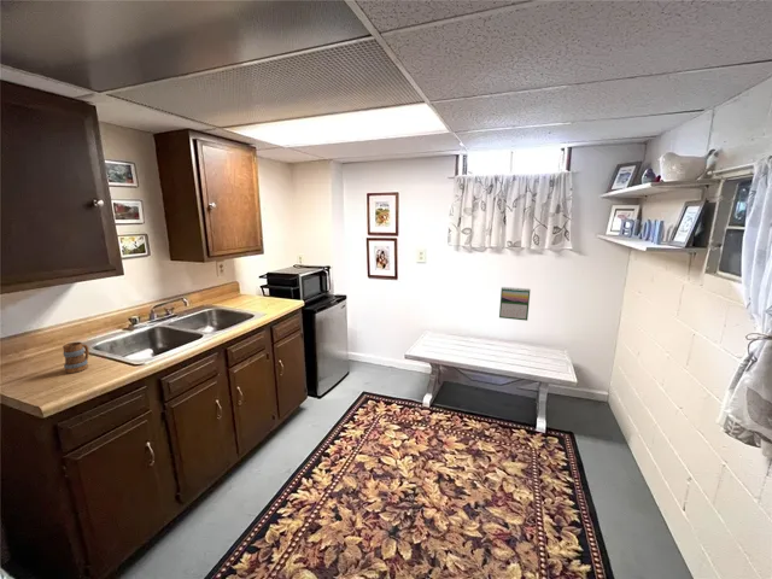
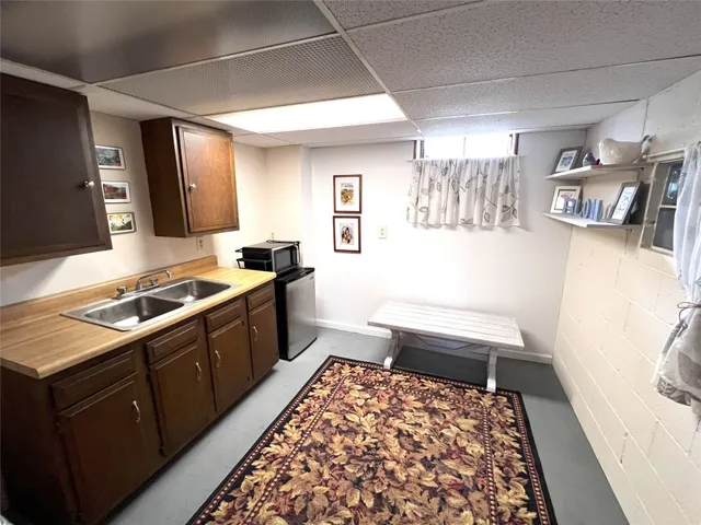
- mug (77, 355)
- calendar (514, 303)
